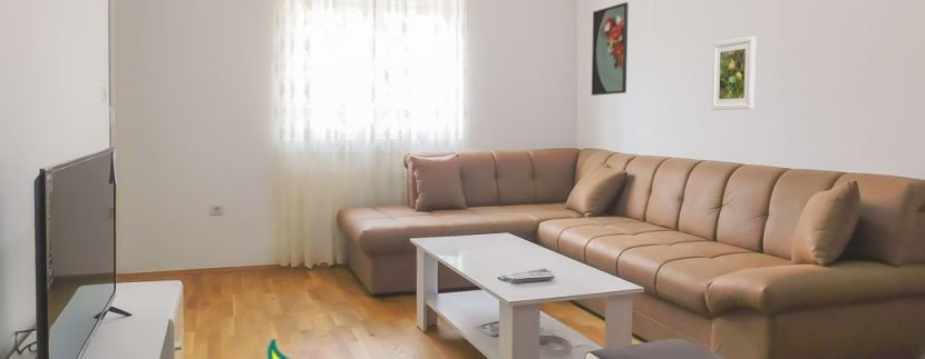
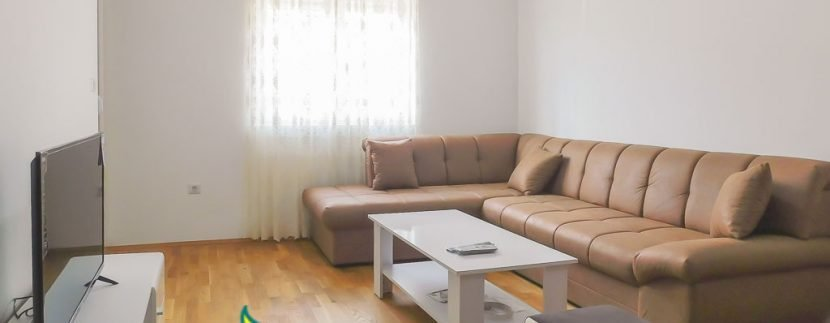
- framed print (732, 74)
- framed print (608, 50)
